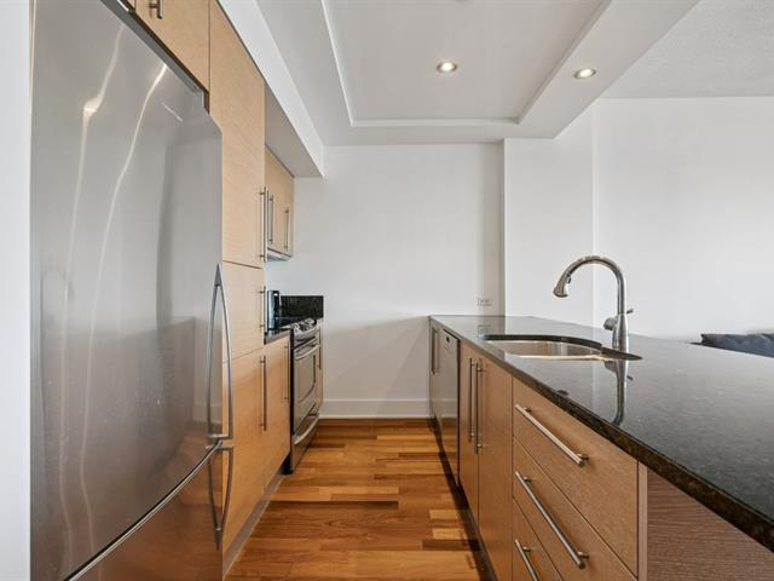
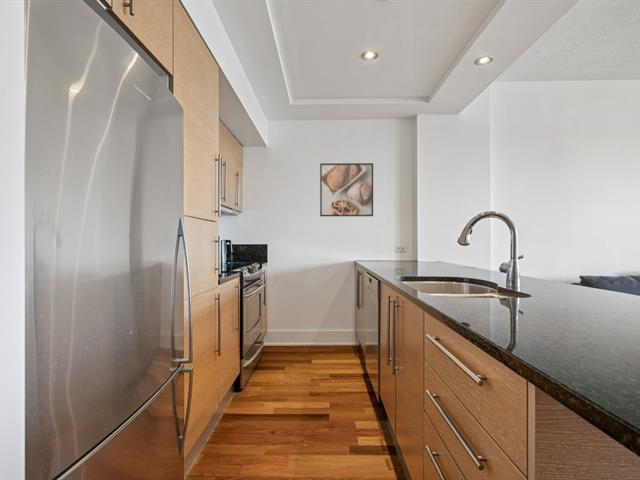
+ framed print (346, 189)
